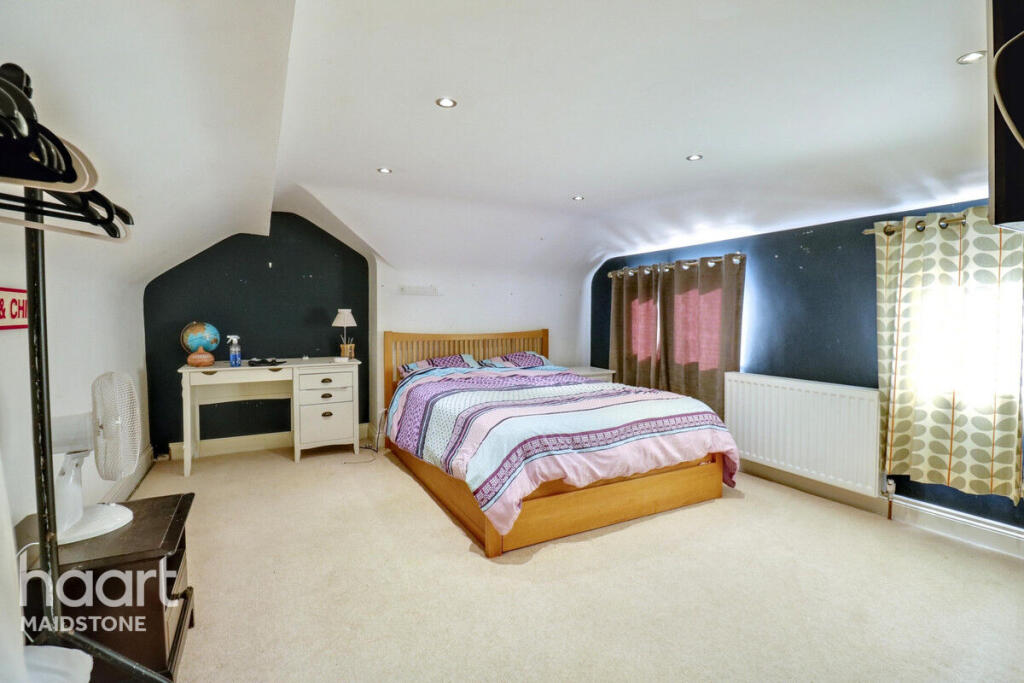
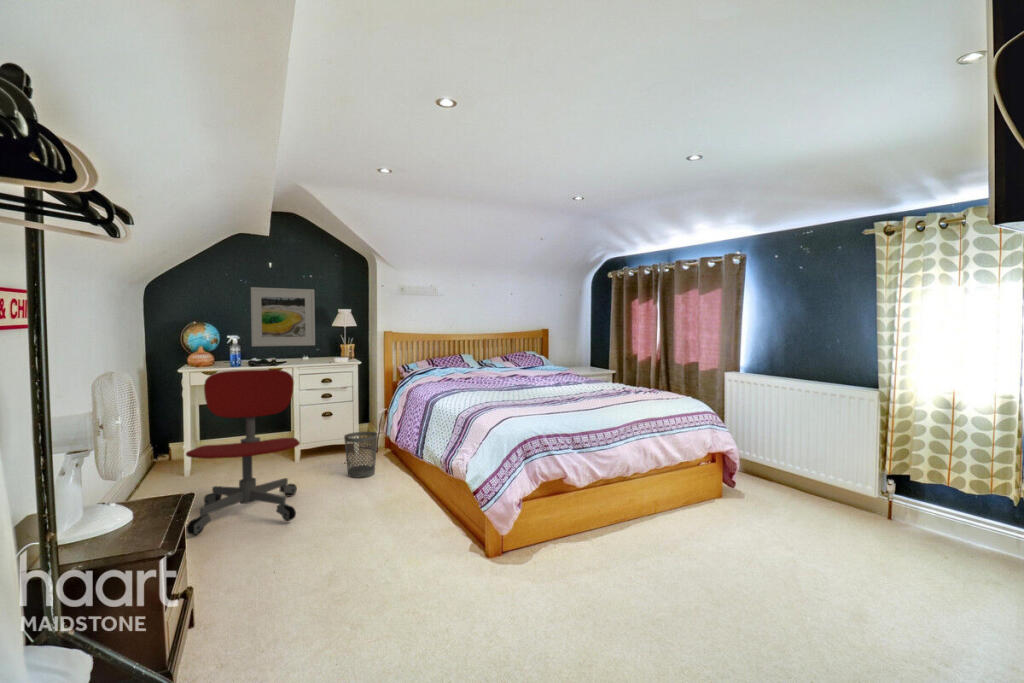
+ office chair (247, 442)
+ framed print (283, 317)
+ wastebasket (361, 454)
